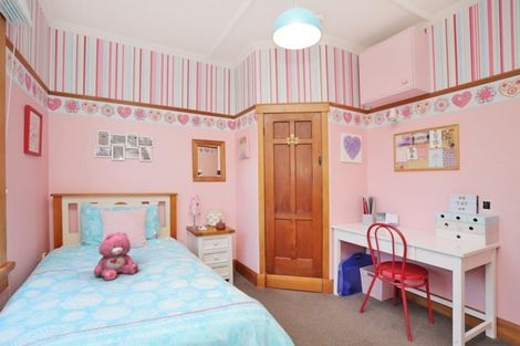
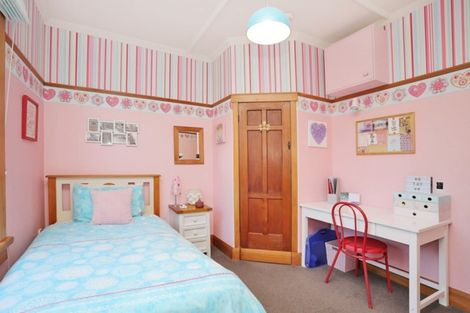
- teddy bear (116, 253)
